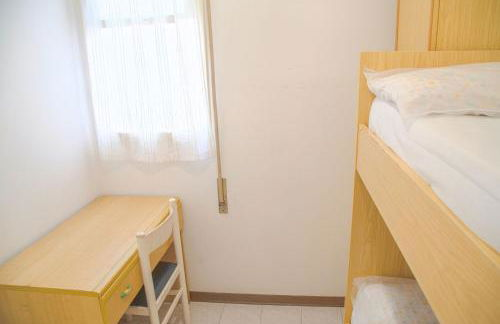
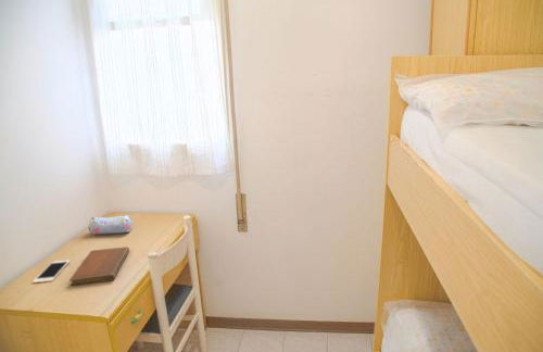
+ notebook (101, 264)
+ pencil case (111, 224)
+ cell phone (52, 271)
